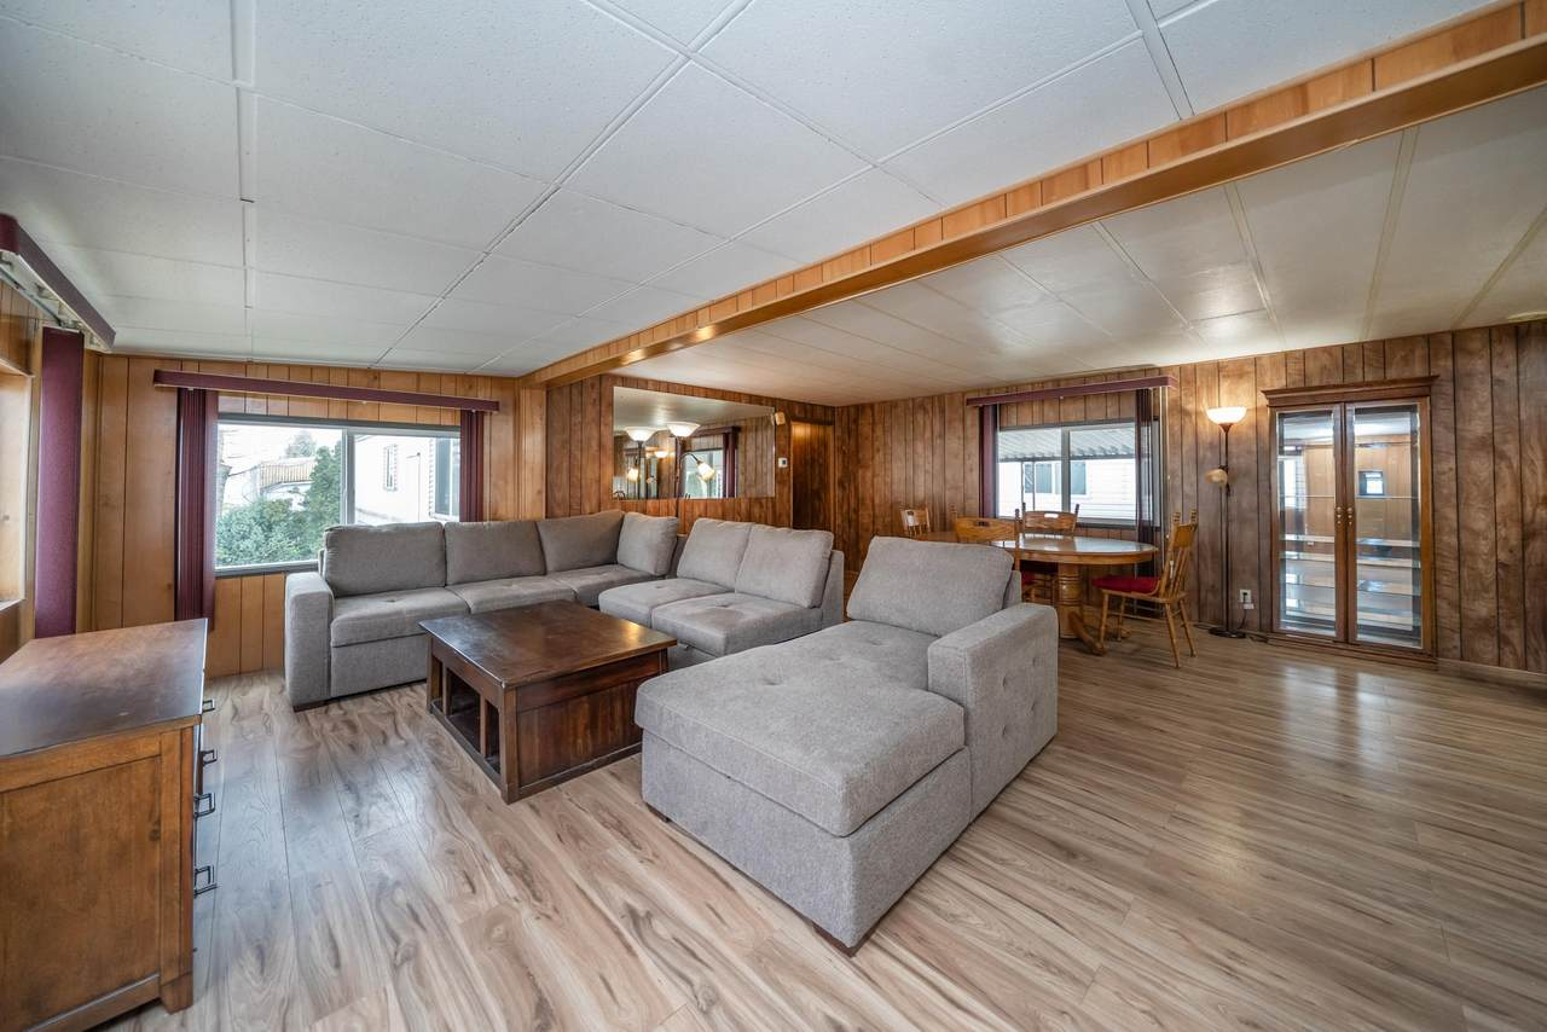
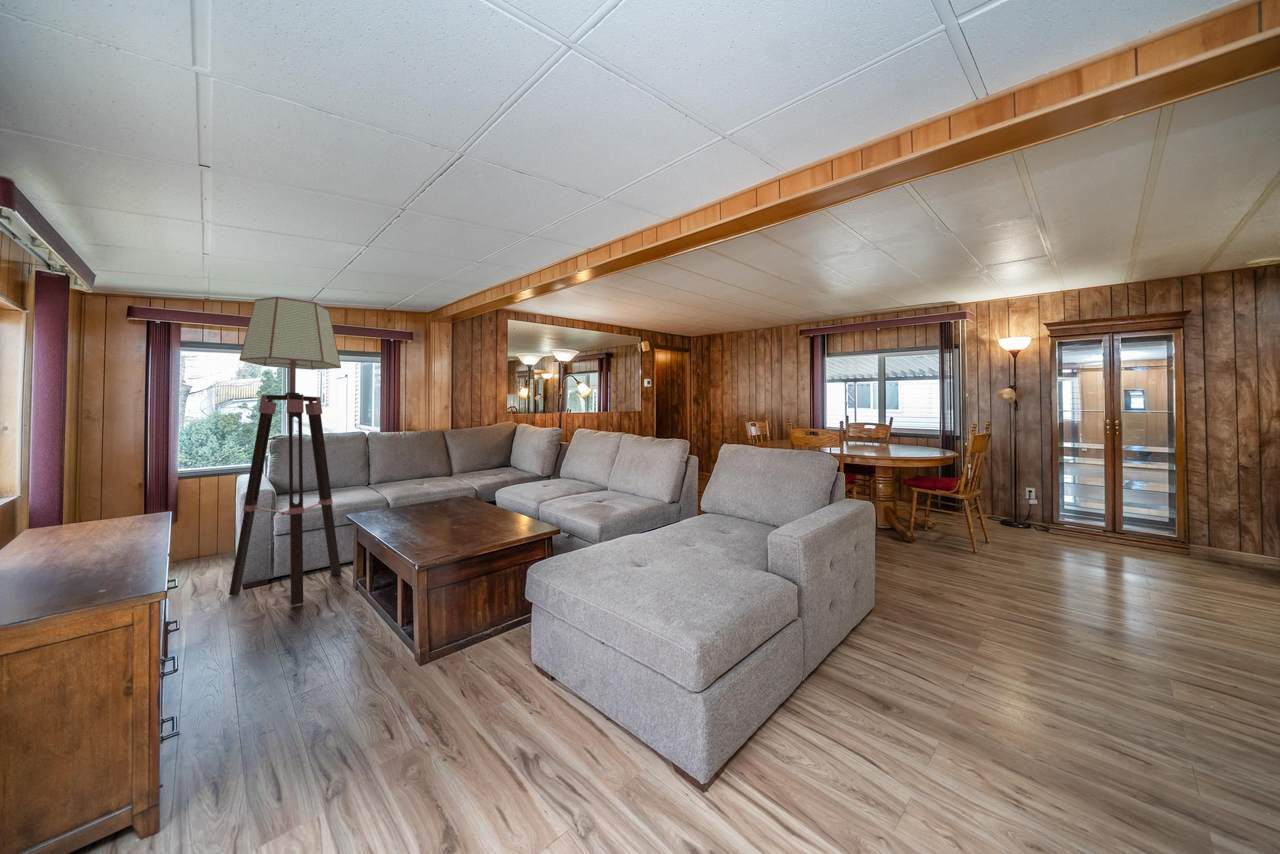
+ floor lamp (292, 446)
